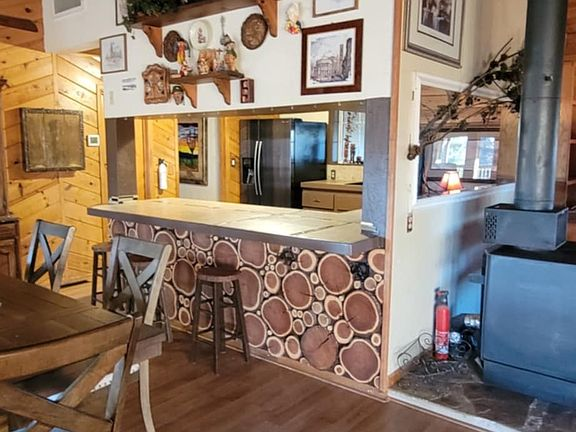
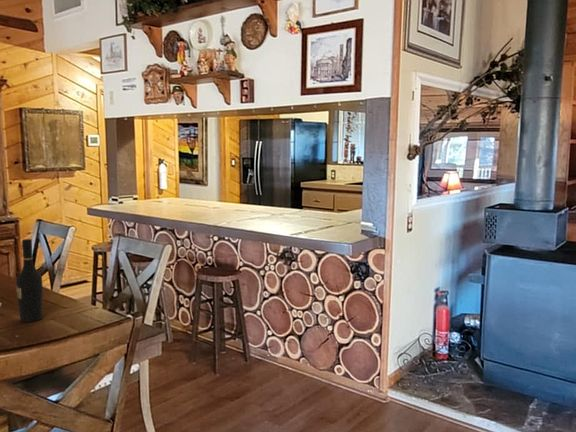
+ wine bottle (29, 279)
